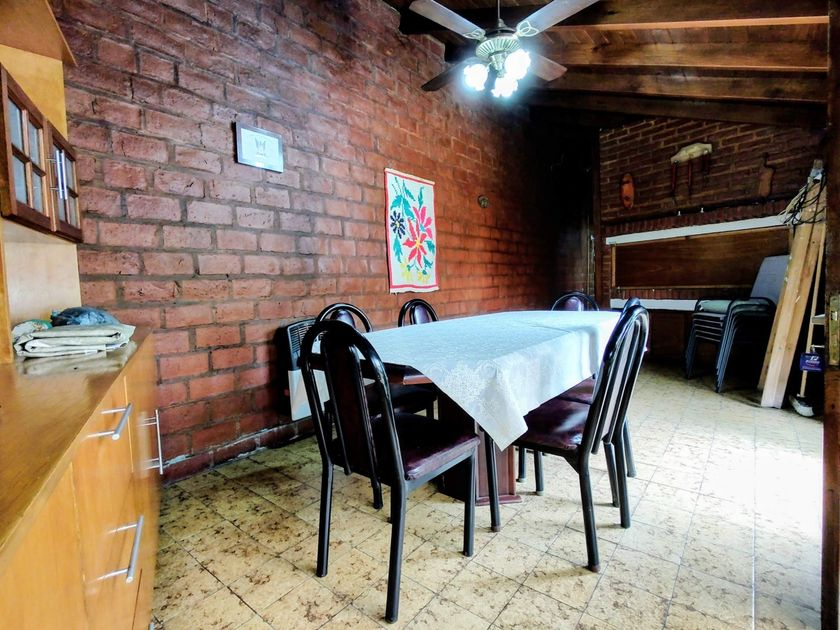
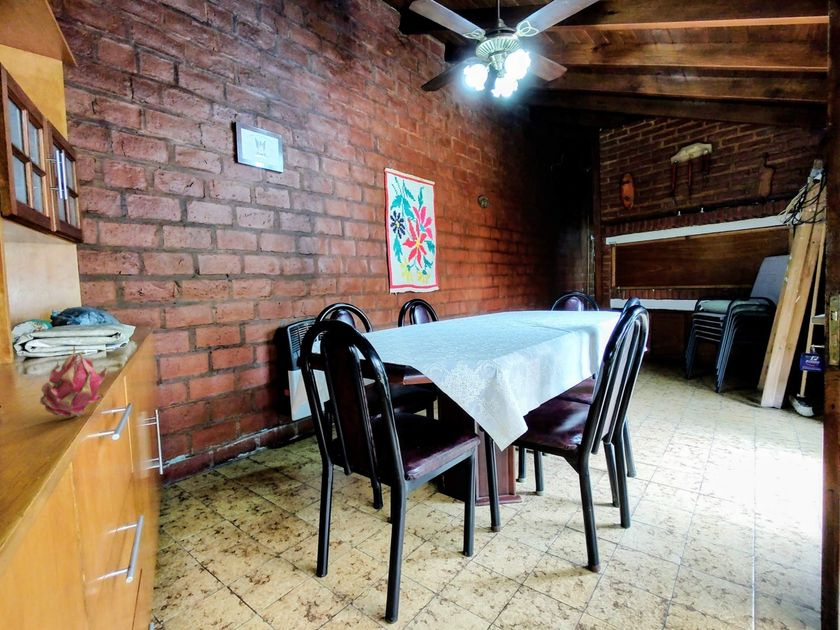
+ fruit (72, 381)
